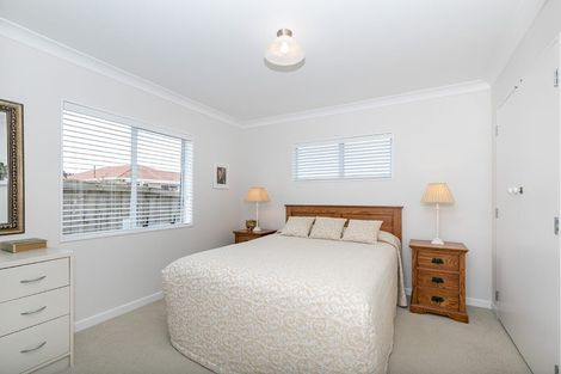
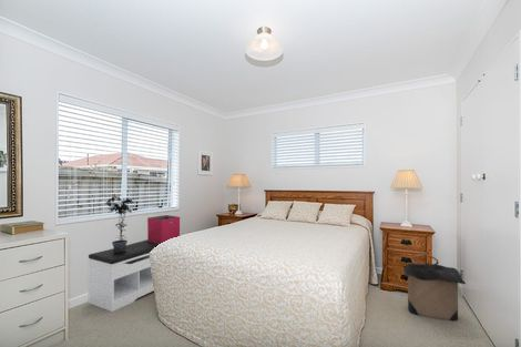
+ potted plant (119, 222)
+ laundry hamper (432, 283)
+ storage bin (163, 228)
+ bench (139, 267)
